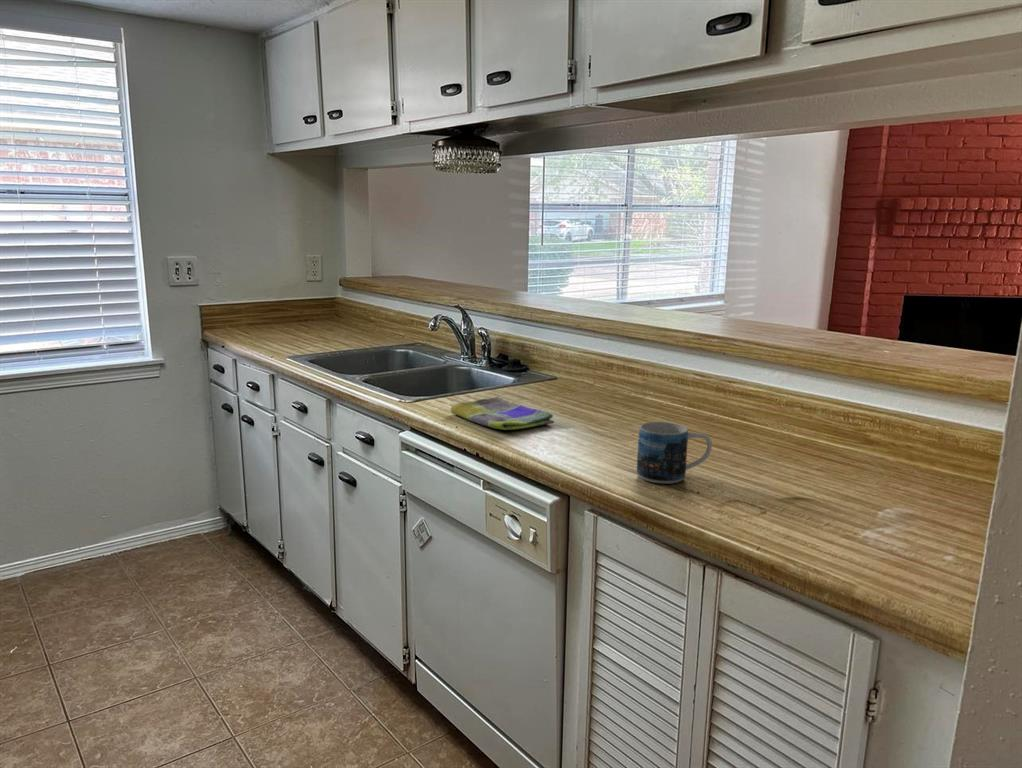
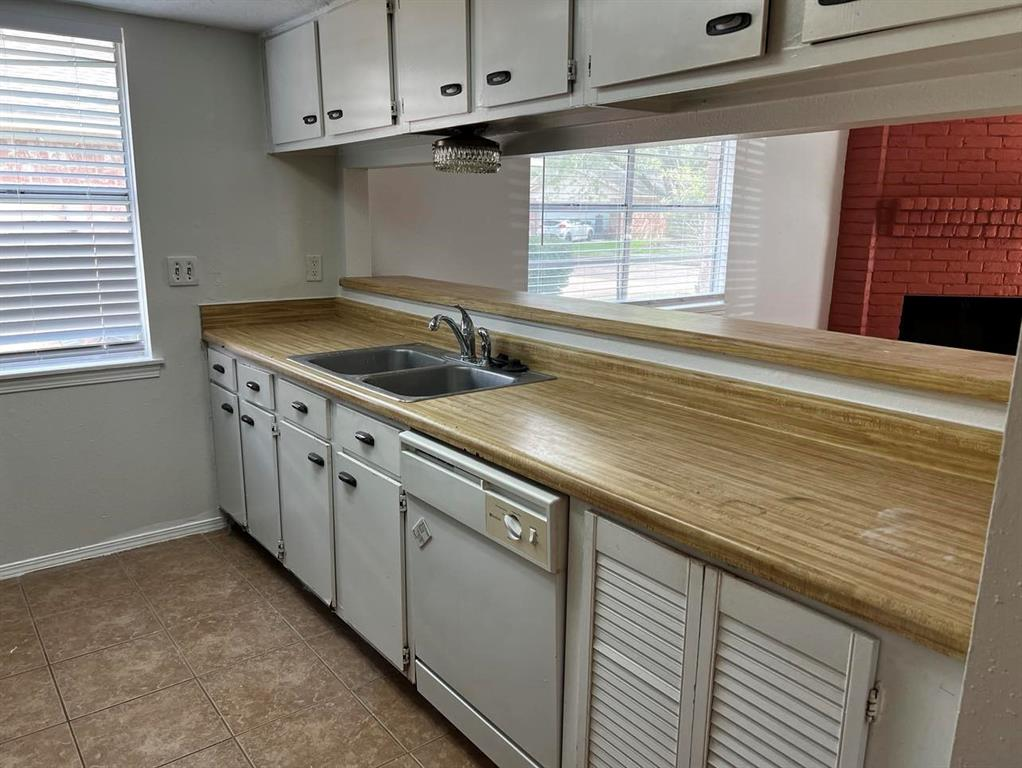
- dish towel (500, 413)
- mug (674, 453)
